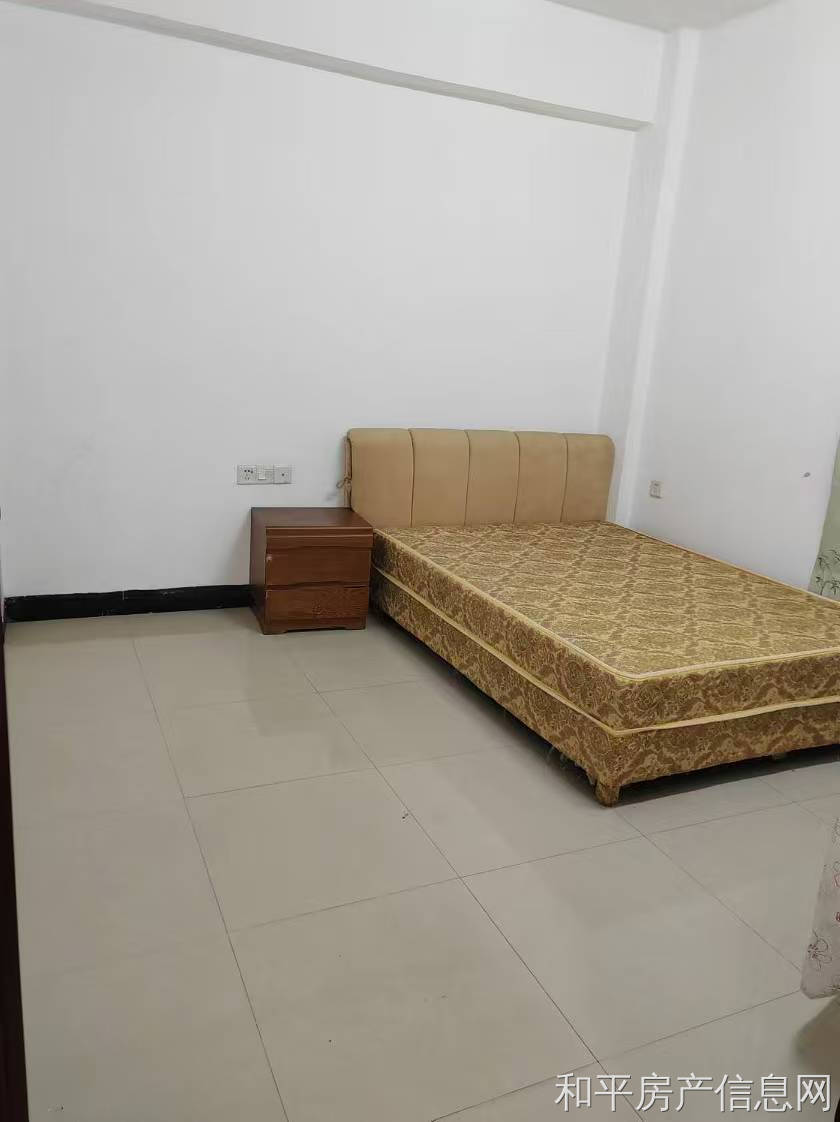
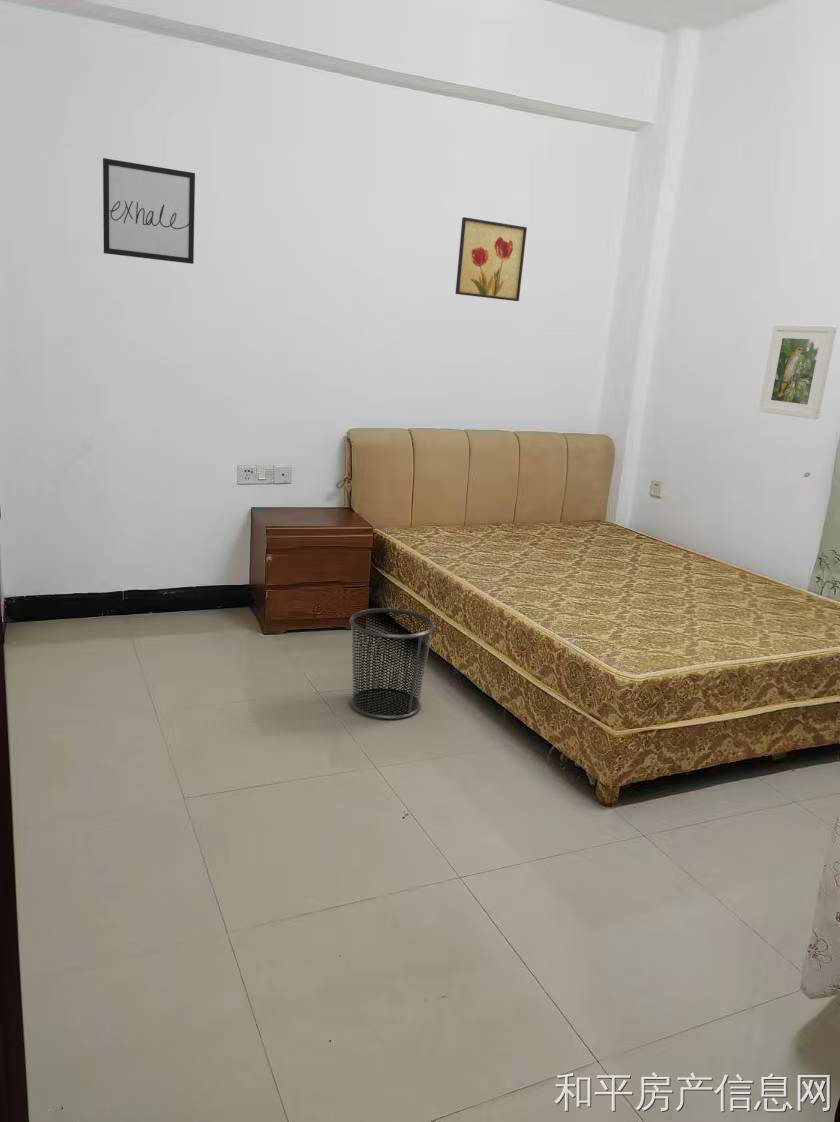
+ wall art (490, 260)
+ wall art (149, 212)
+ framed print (795, 370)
+ waste bin (388, 663)
